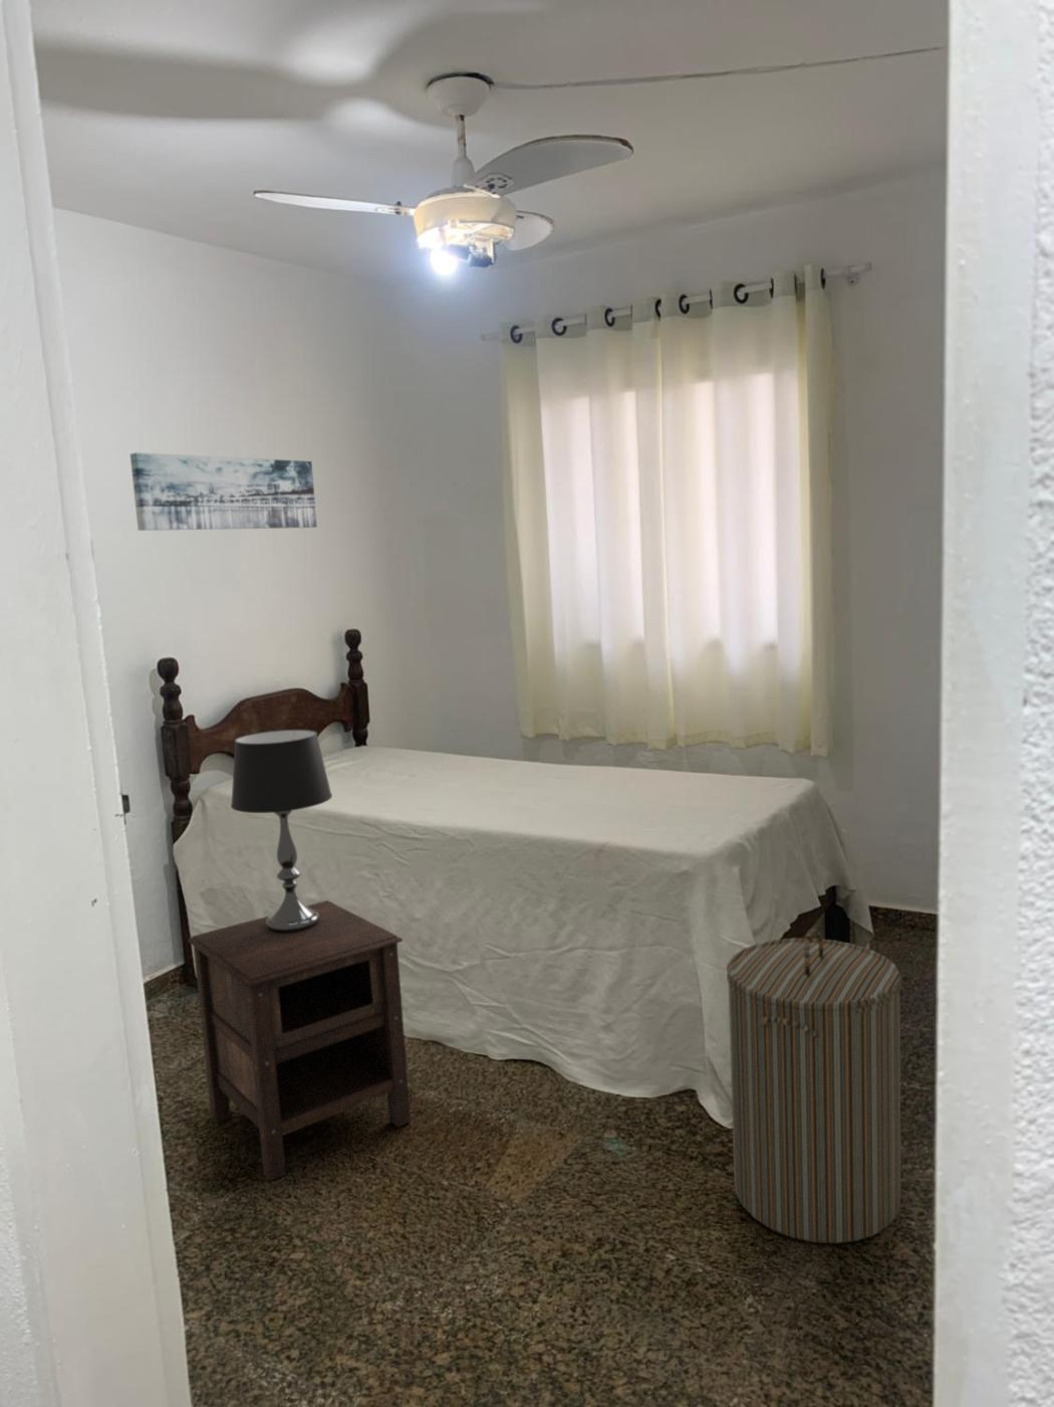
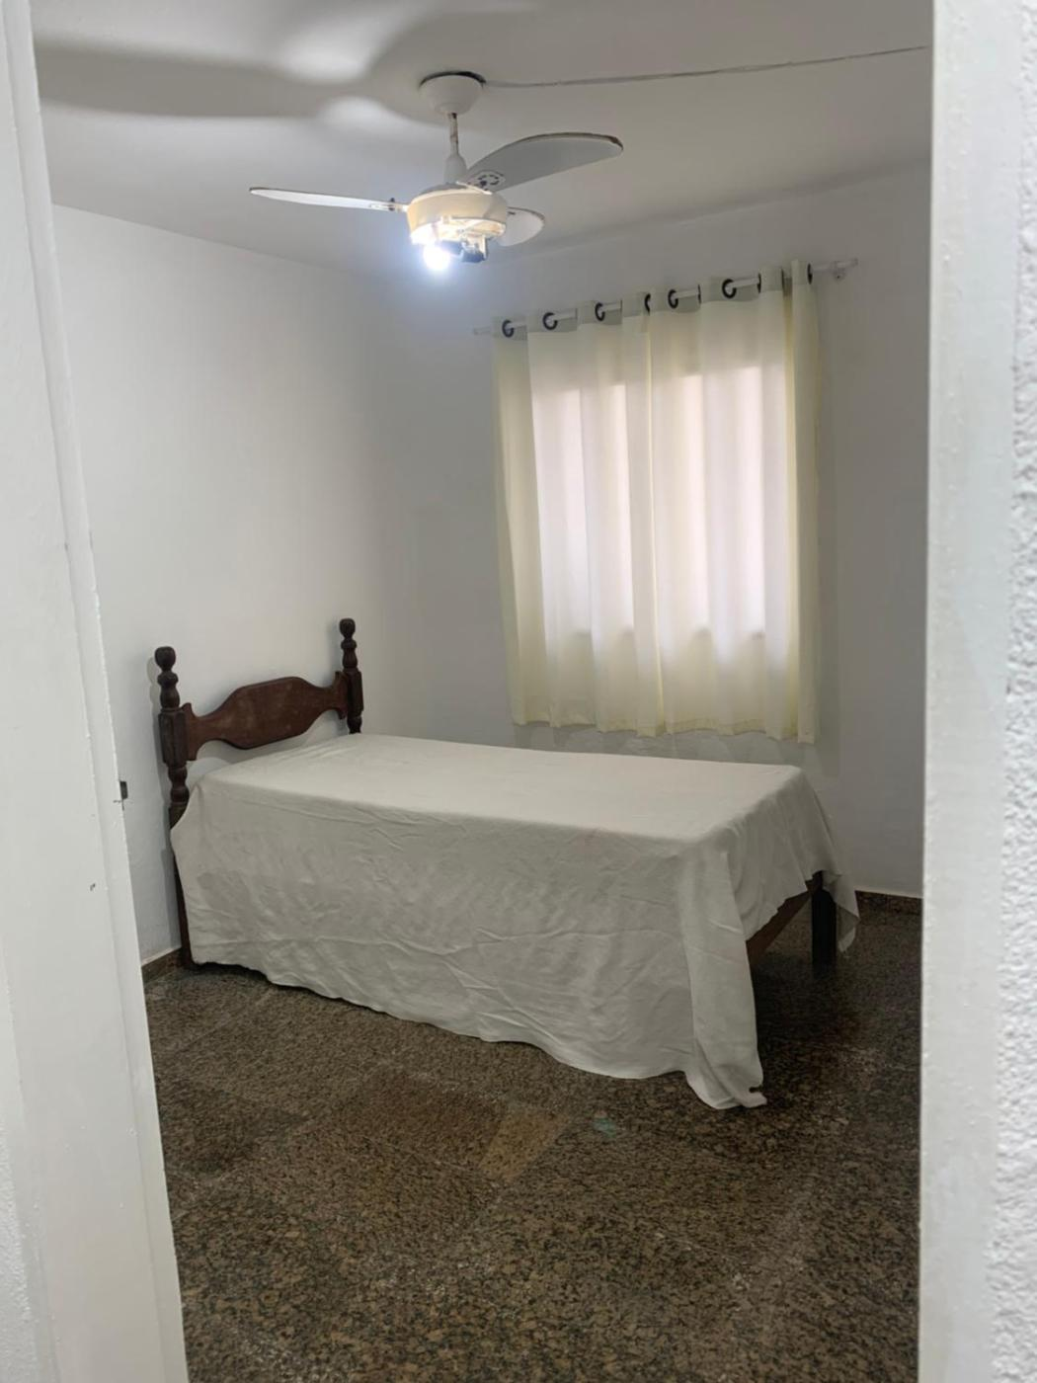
- wall art (231, 492)
- laundry hamper (813, 1065)
- table lamp (285, 830)
- nightstand (301, 1028)
